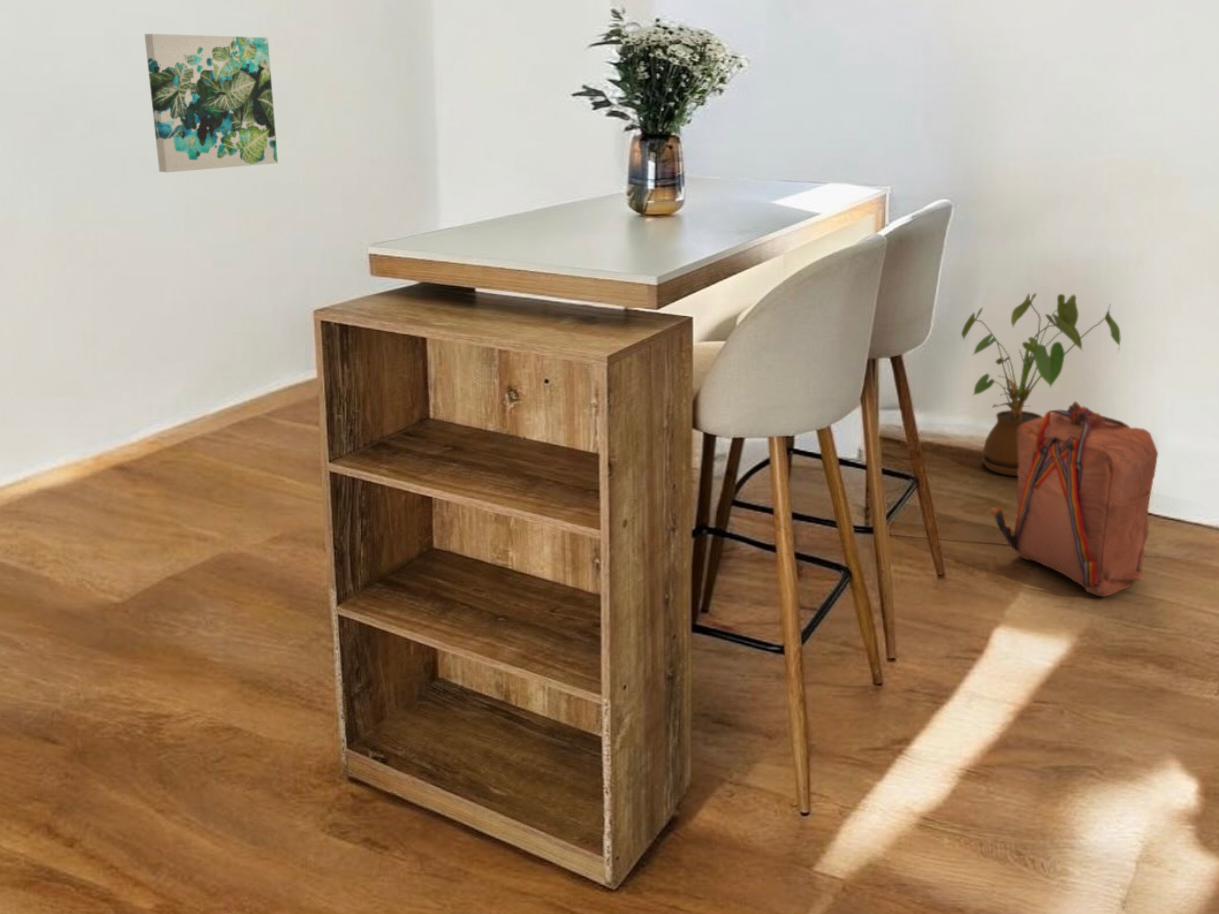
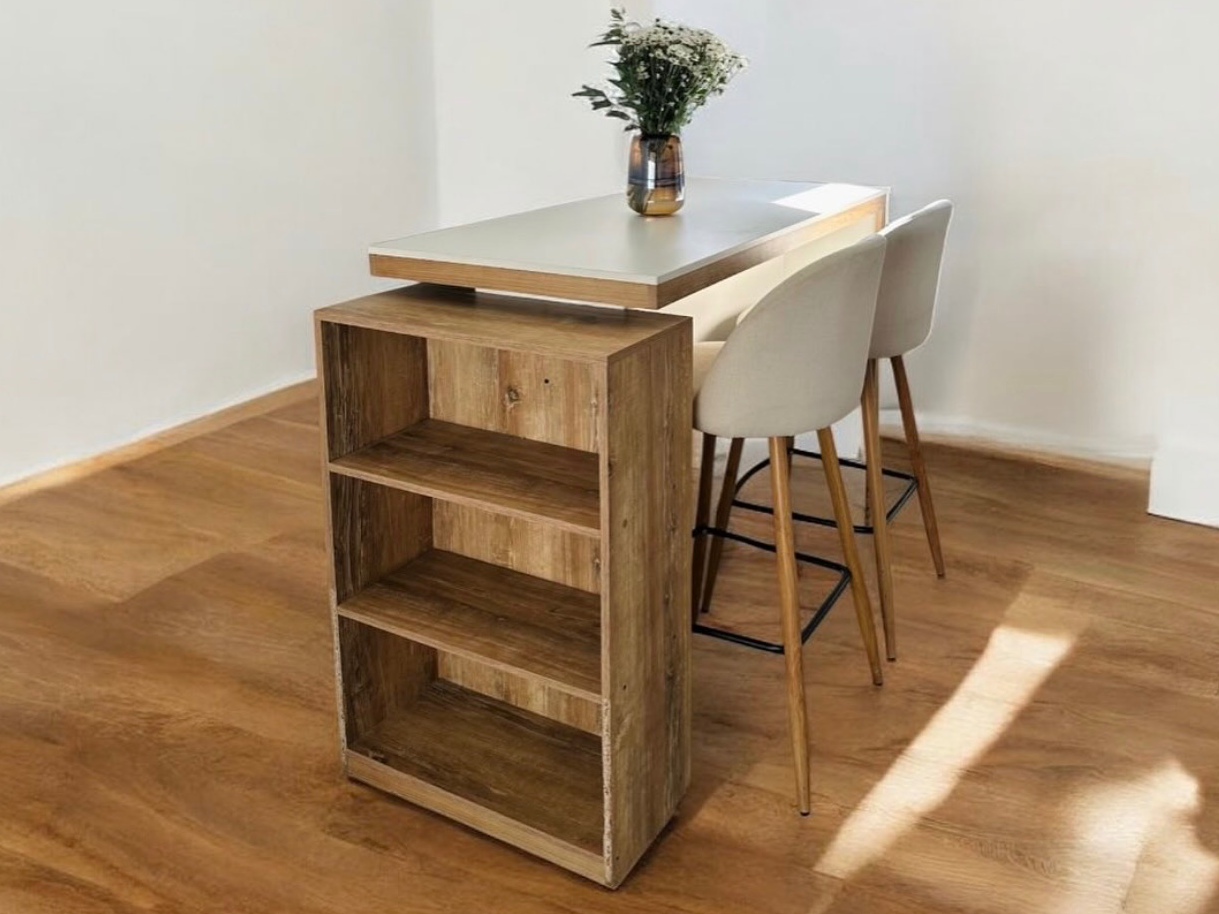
- backpack (1078, 494)
- wall art (214, 102)
- house plant (1032, 387)
